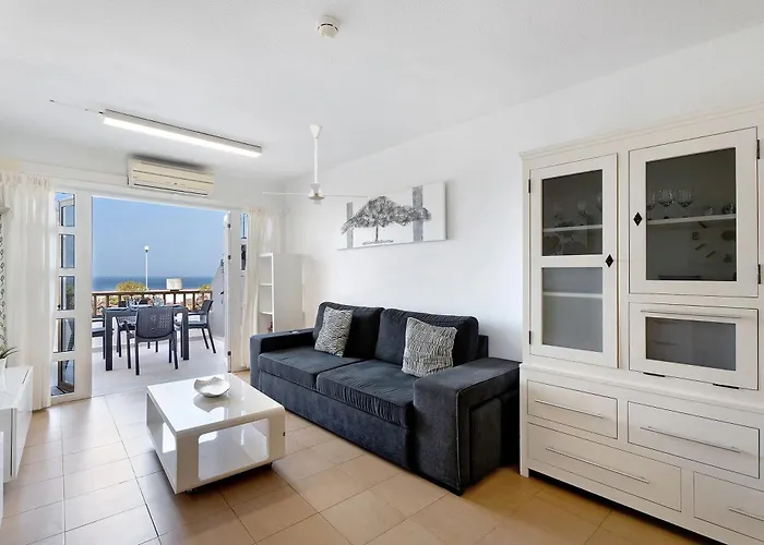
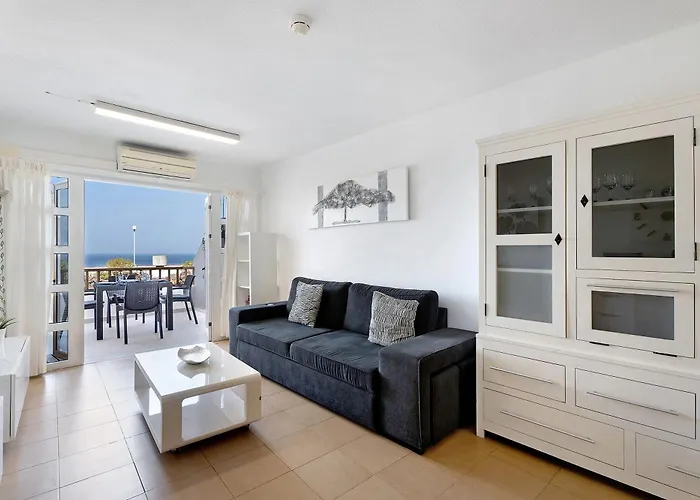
- ceiling fan (315, 162)
